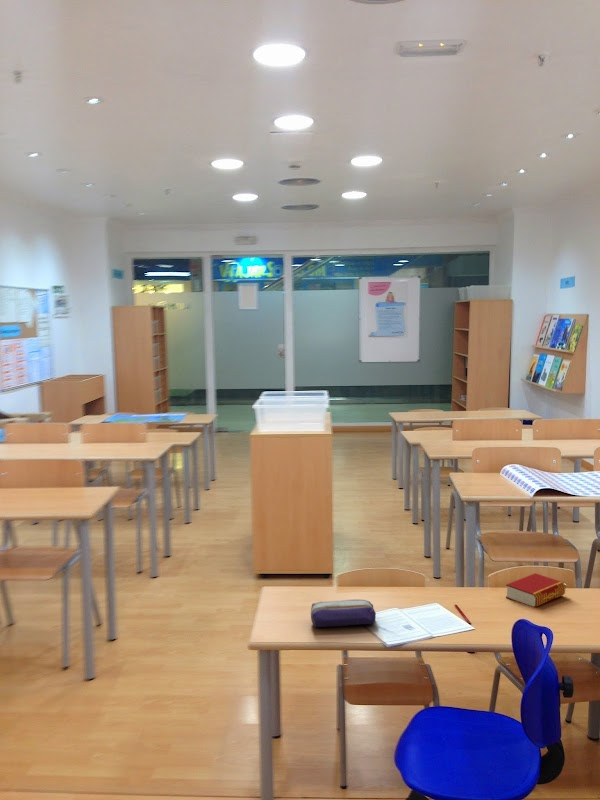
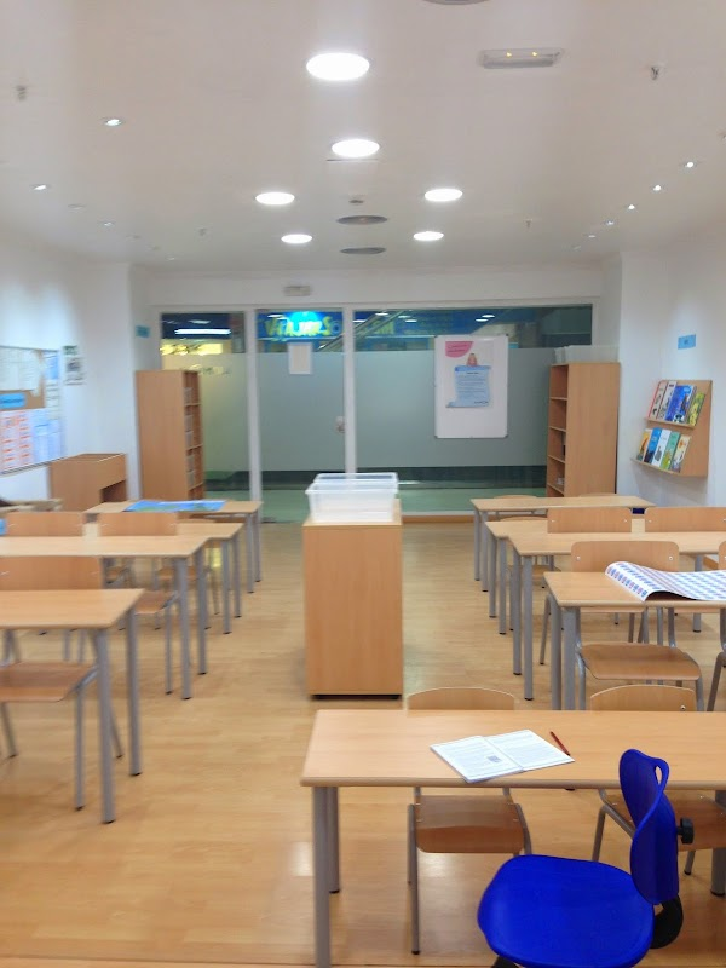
- book (535, 590)
- pencil case (343, 613)
